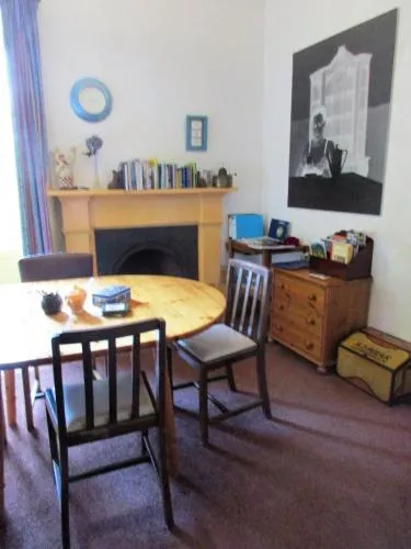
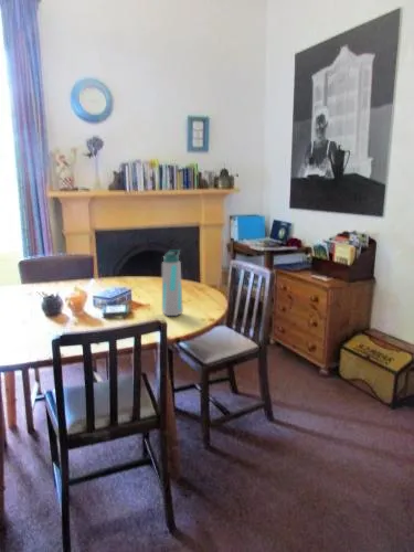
+ water bottle (171, 283)
